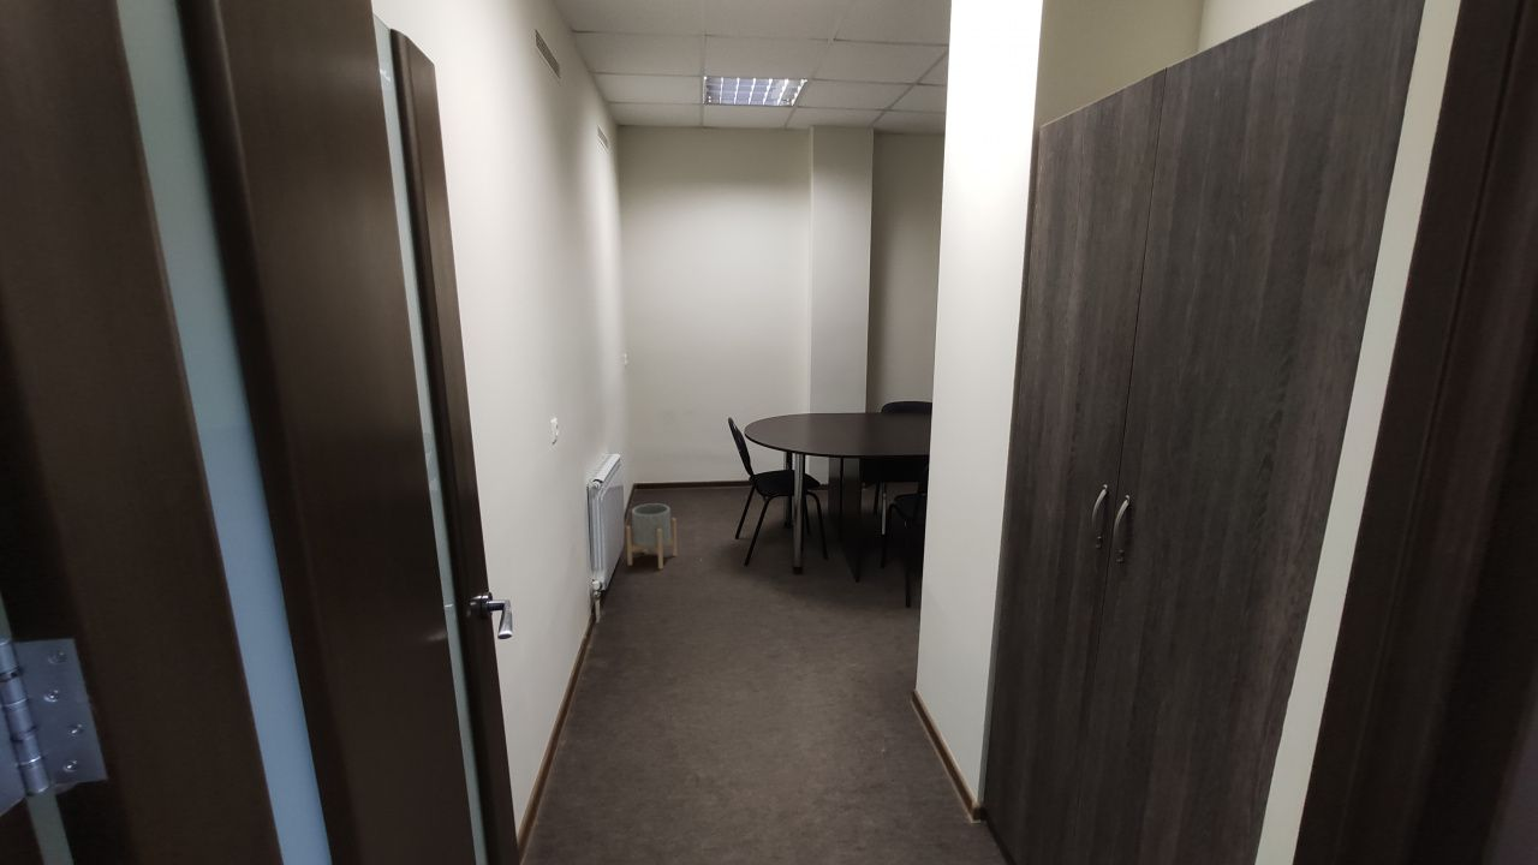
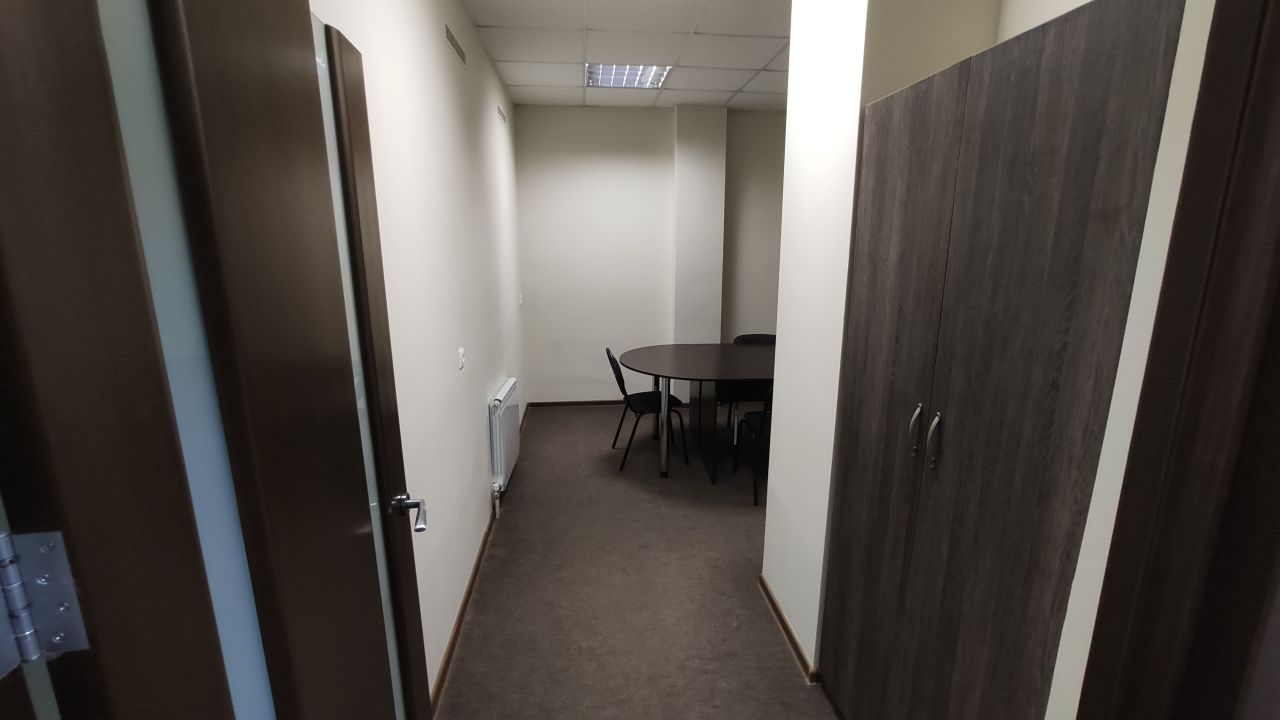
- planter (651, 535)
